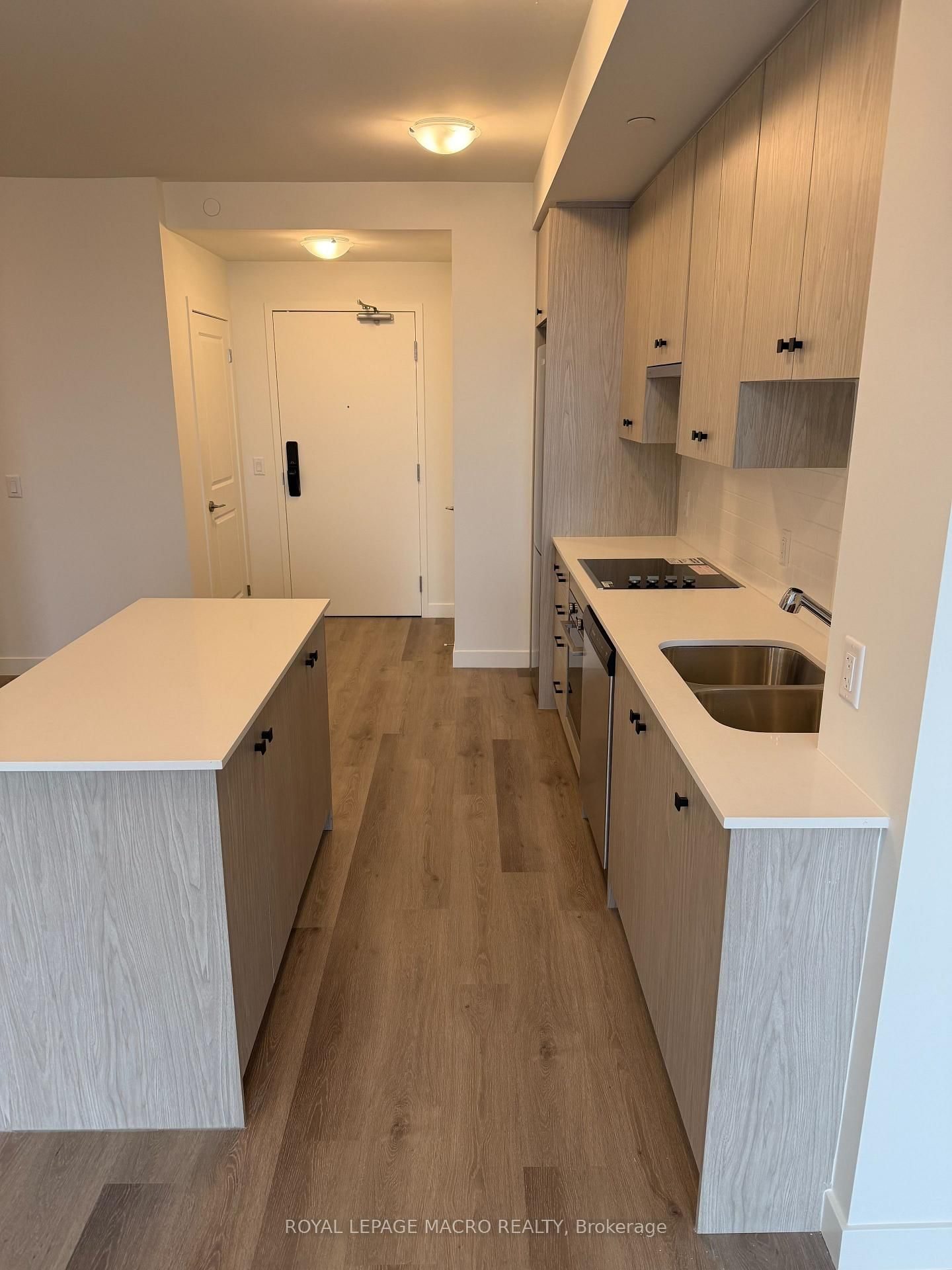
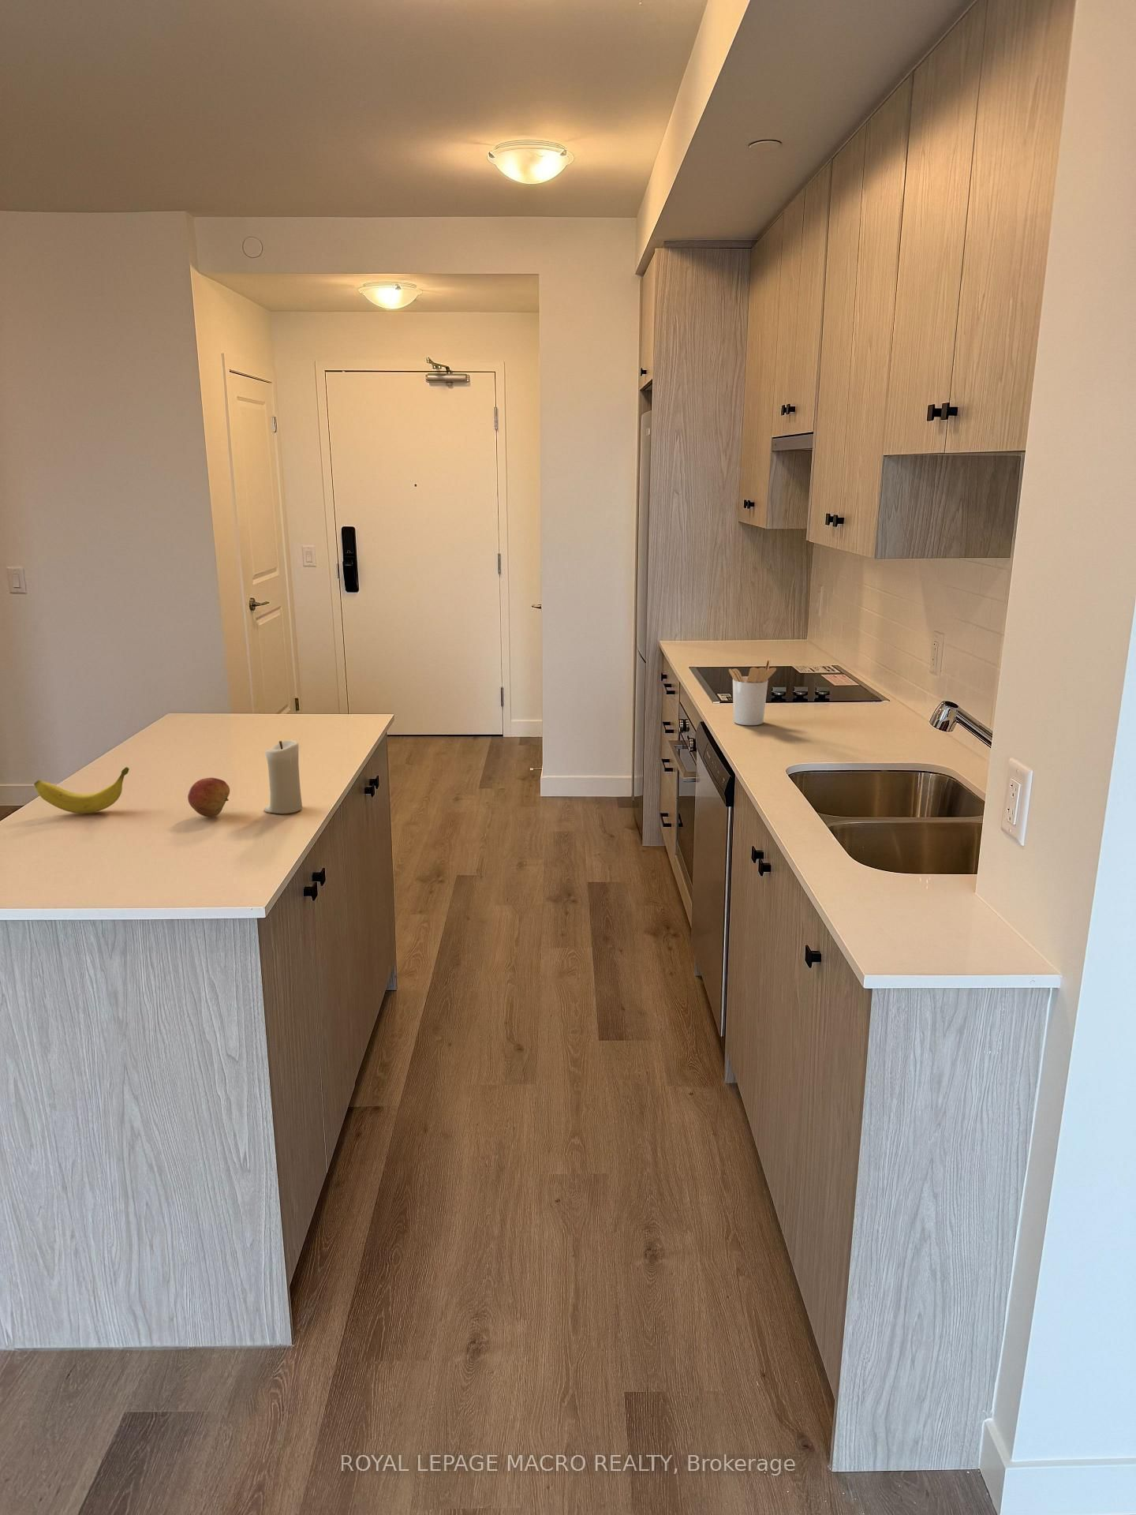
+ candle (282, 775)
+ fruit (209, 797)
+ utensil holder (753, 692)
+ banana (82, 793)
